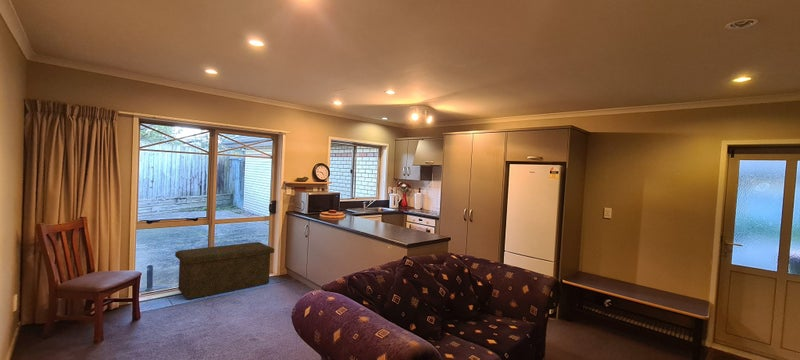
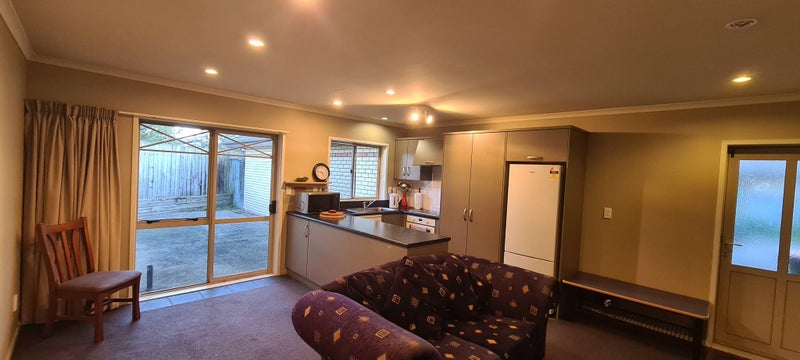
- storage bench (226, 267)
